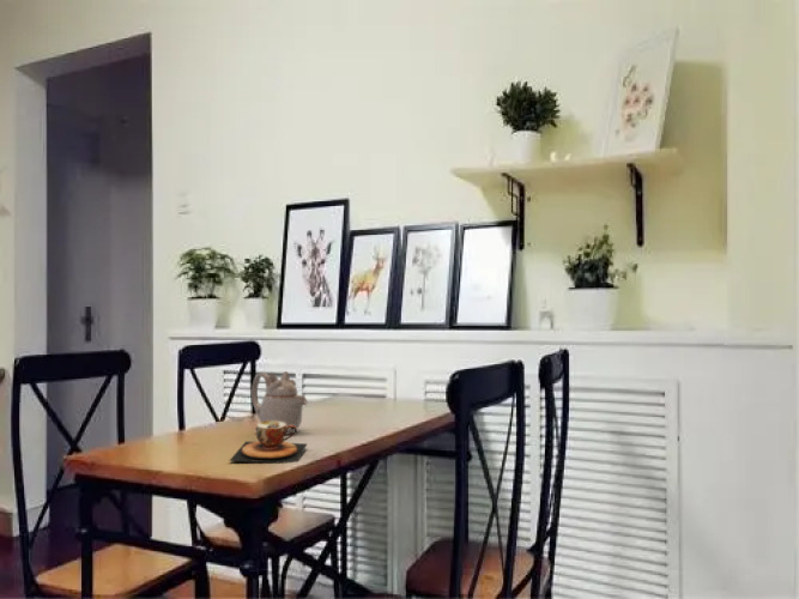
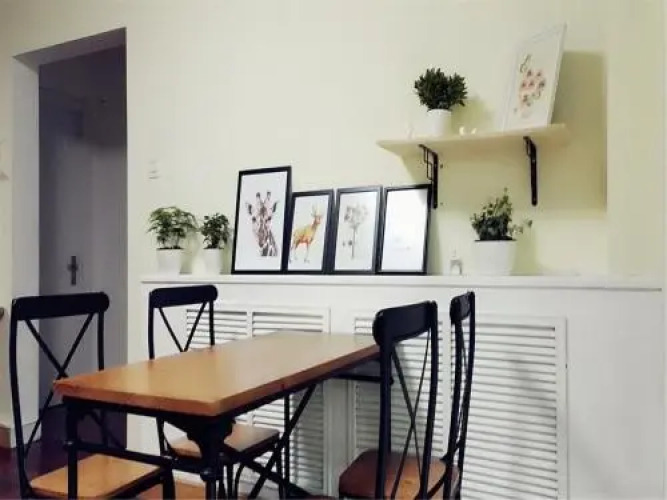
- teacup (270, 438)
- teapot (278, 401)
